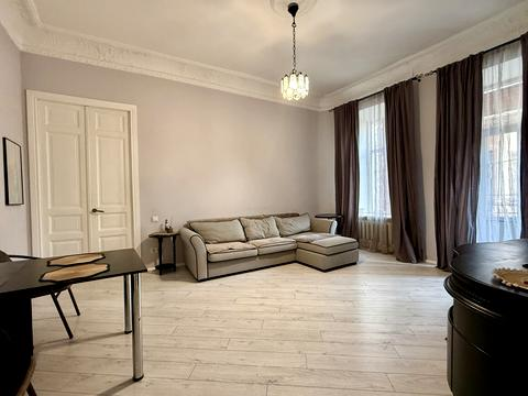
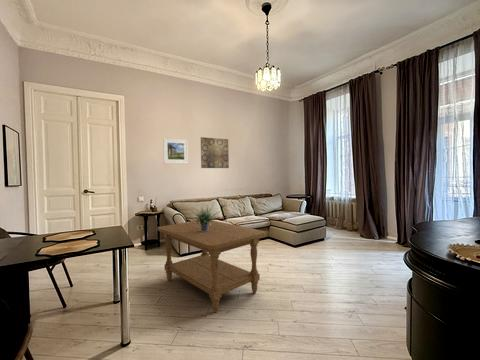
+ potted plant (204, 216)
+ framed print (175, 151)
+ wall art (215, 153)
+ coffee table (208, 257)
